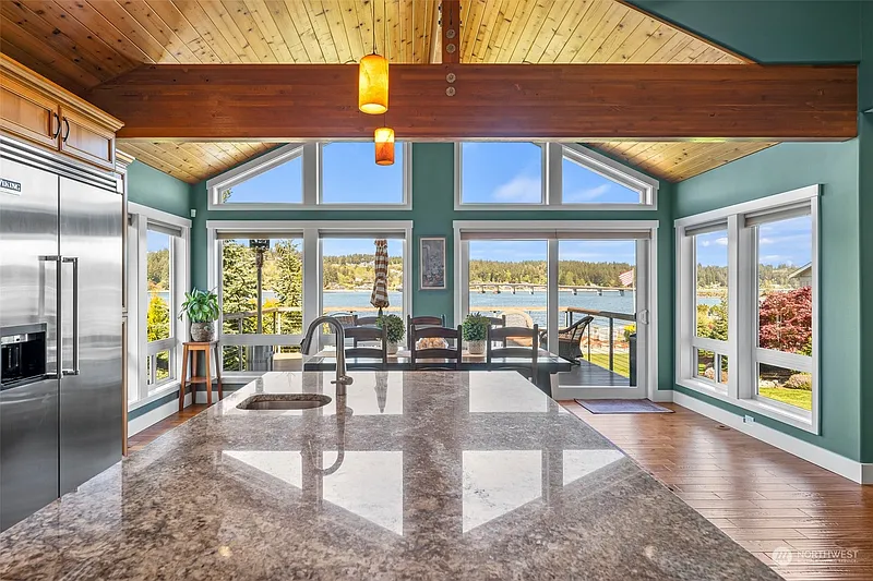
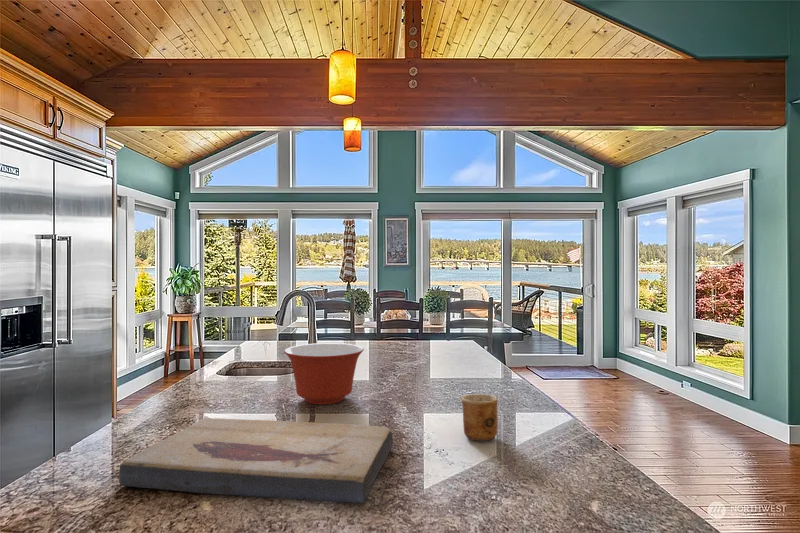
+ fish fossil (269, 453)
+ cup (479, 416)
+ mixing bowl (324, 373)
